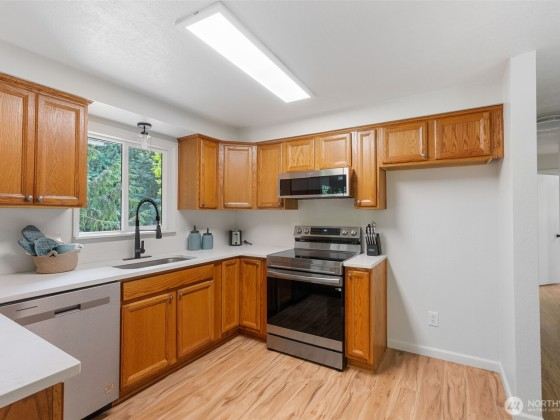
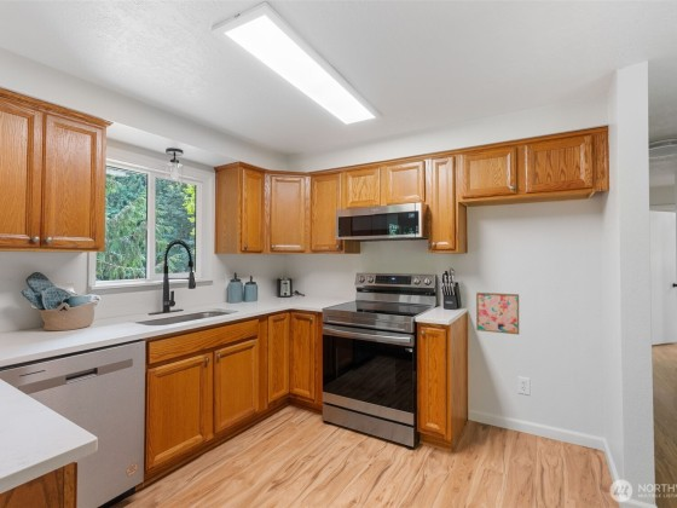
+ wall art (497, 312)
